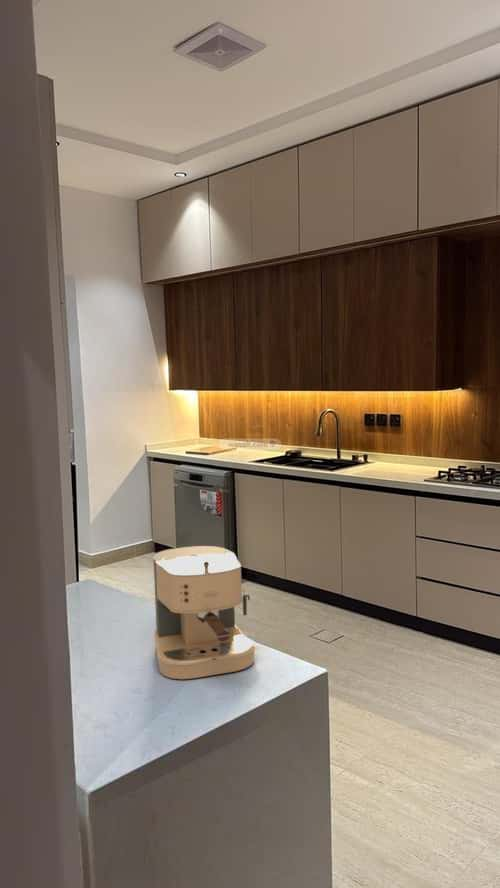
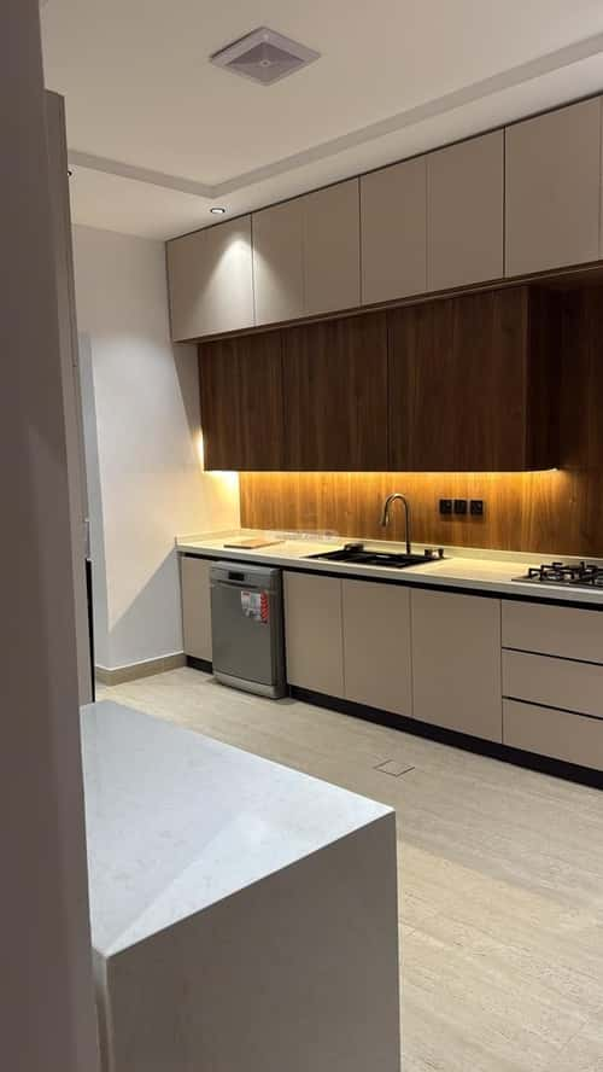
- coffee maker (202, 608)
